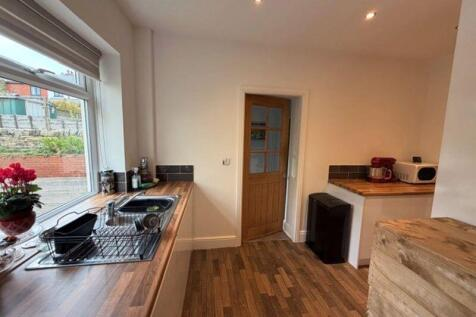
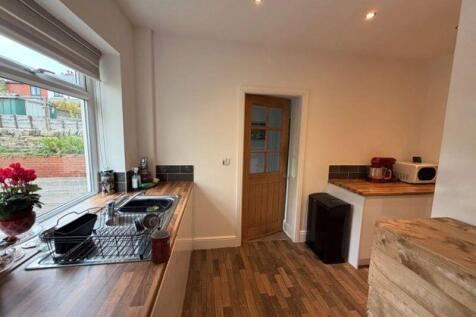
+ mug (160, 247)
